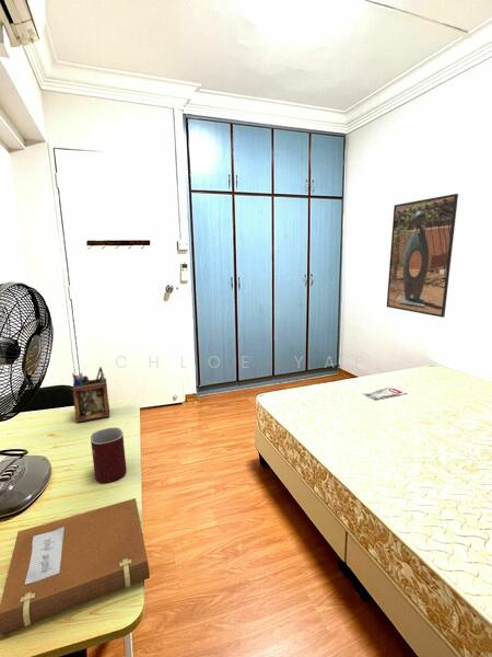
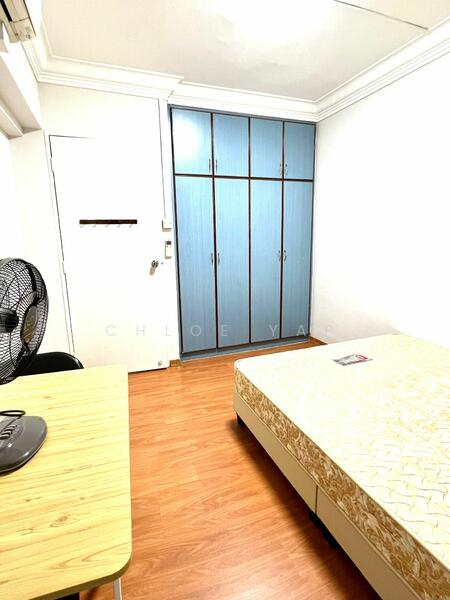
- desk organizer (91, 393)
- notebook (77, 555)
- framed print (418, 257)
- mug (107, 451)
